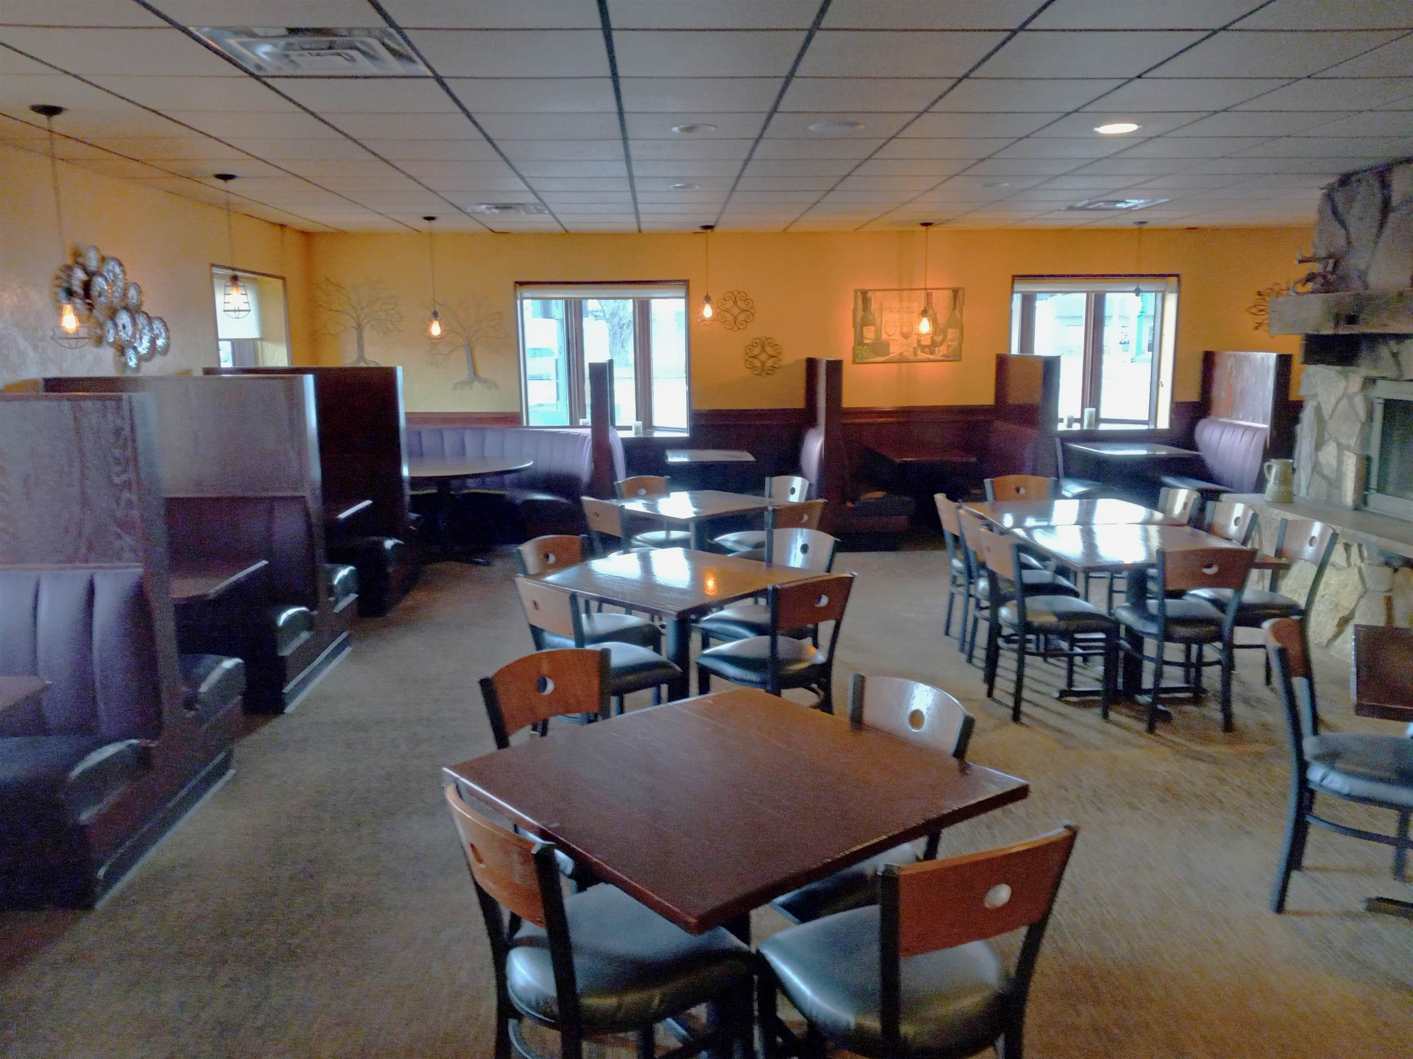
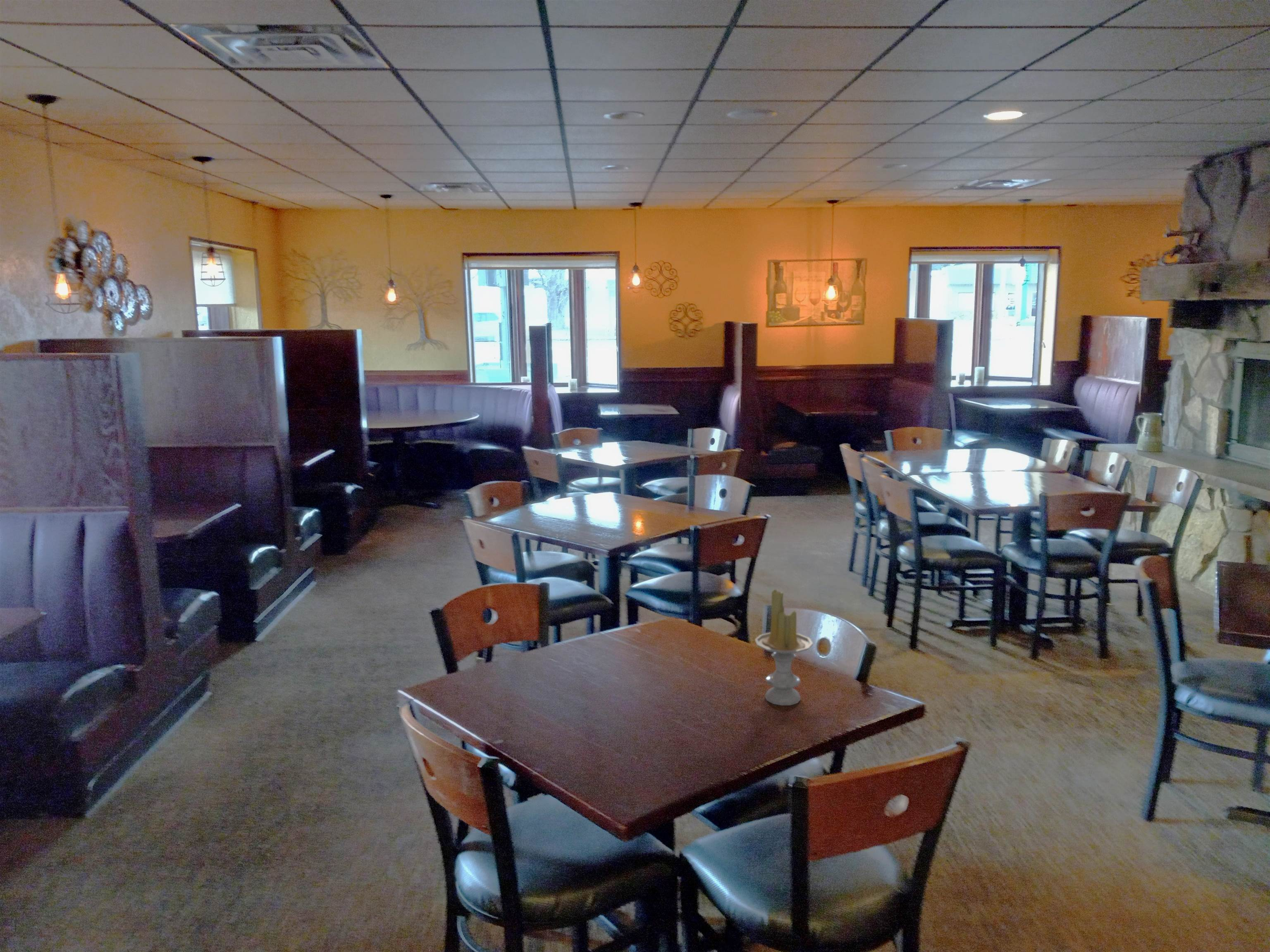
+ candle (783, 645)
